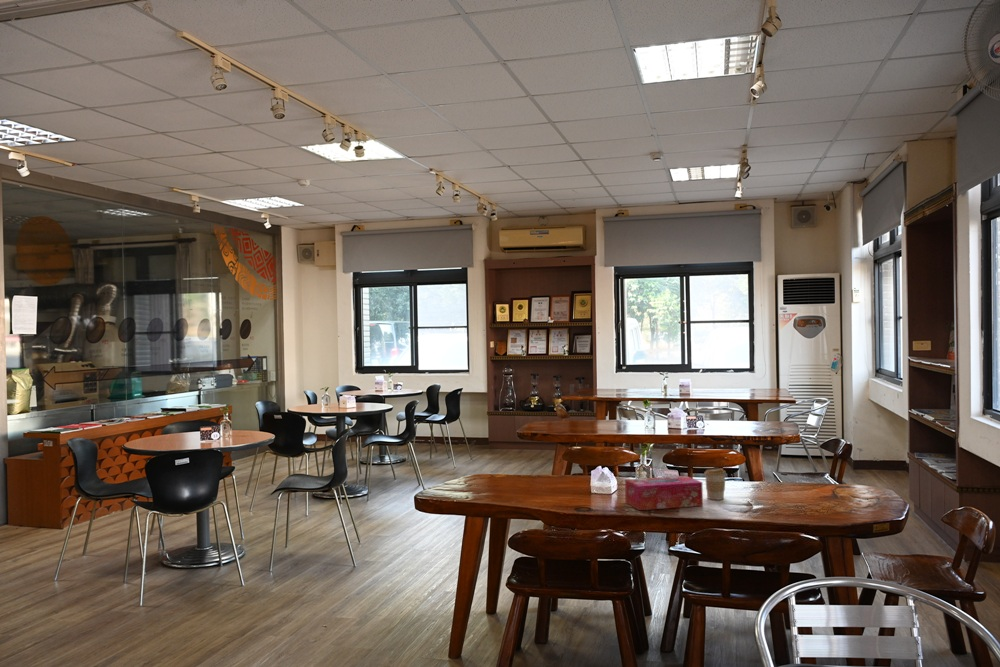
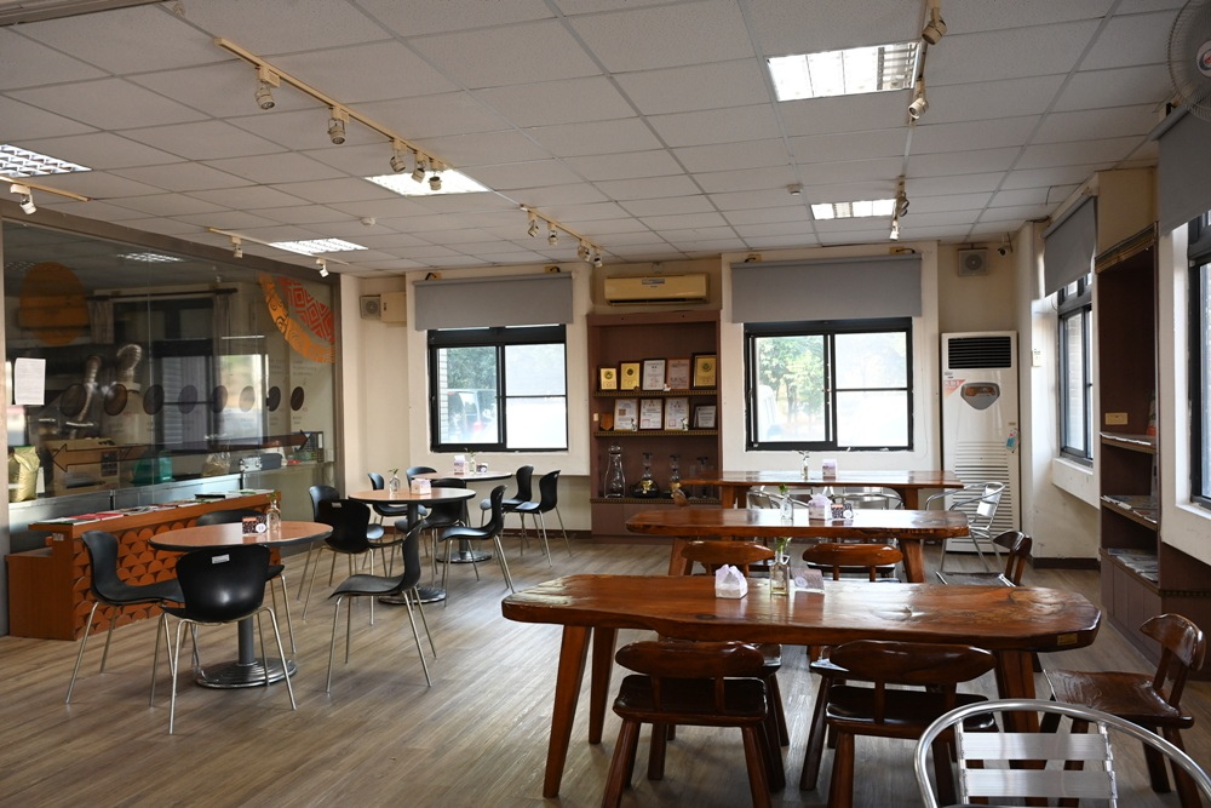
- tissue box (663, 492)
- coffee cup (715, 483)
